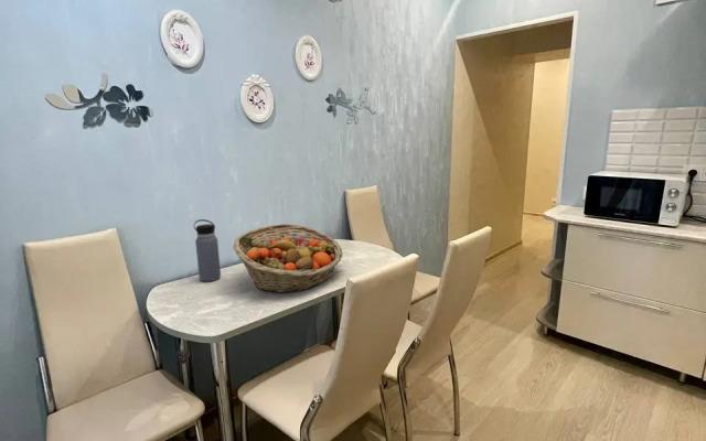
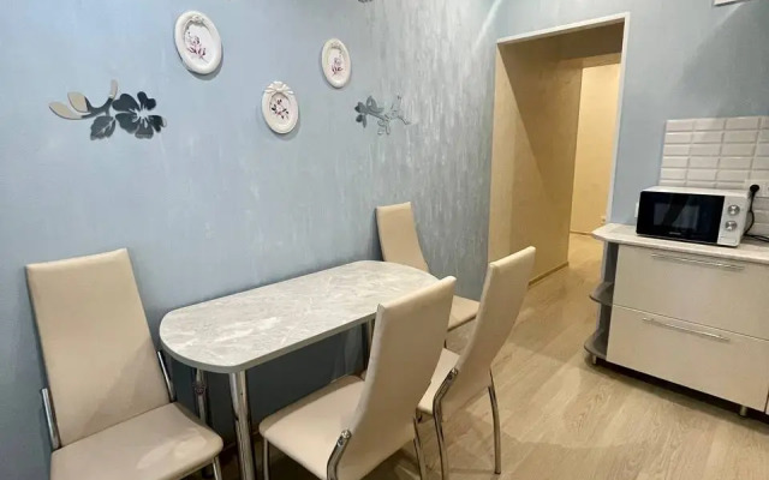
- fruit basket (290, 255)
- water bottle (206, 248)
